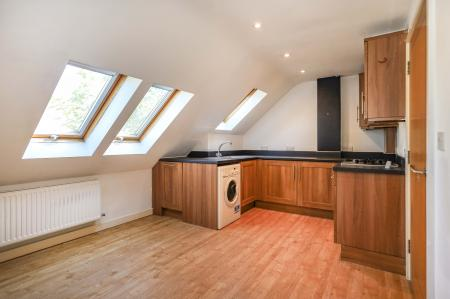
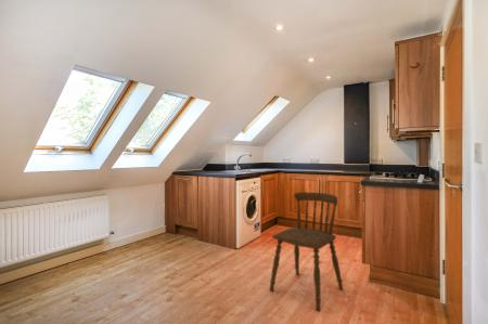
+ dining chair (306, 243)
